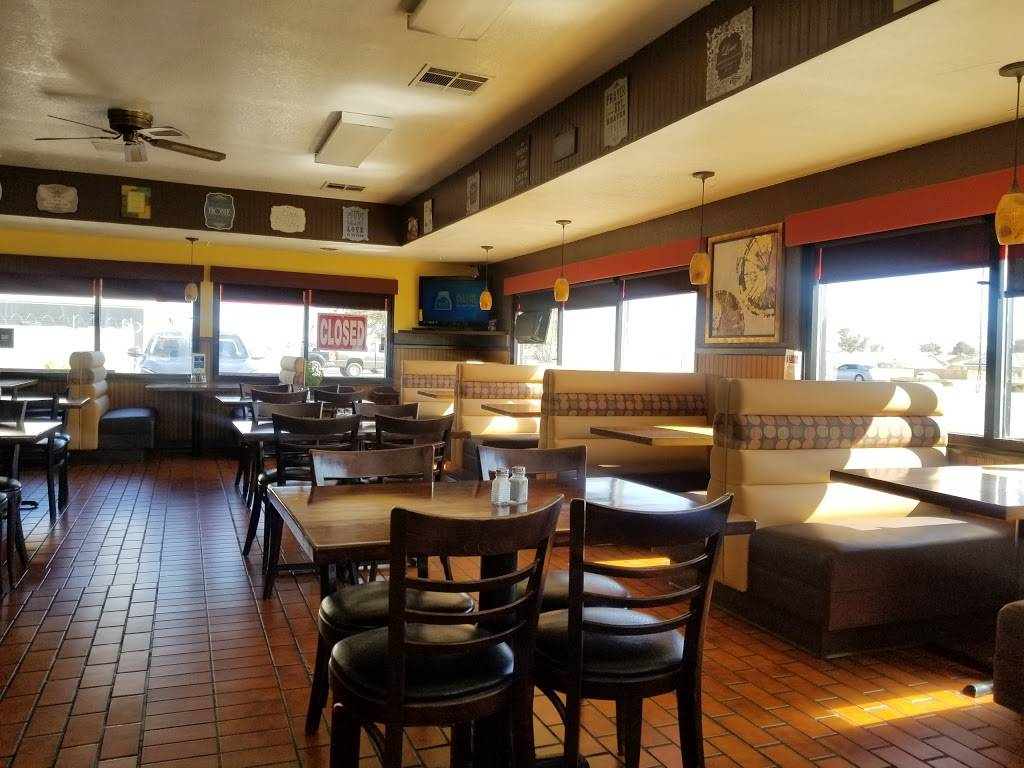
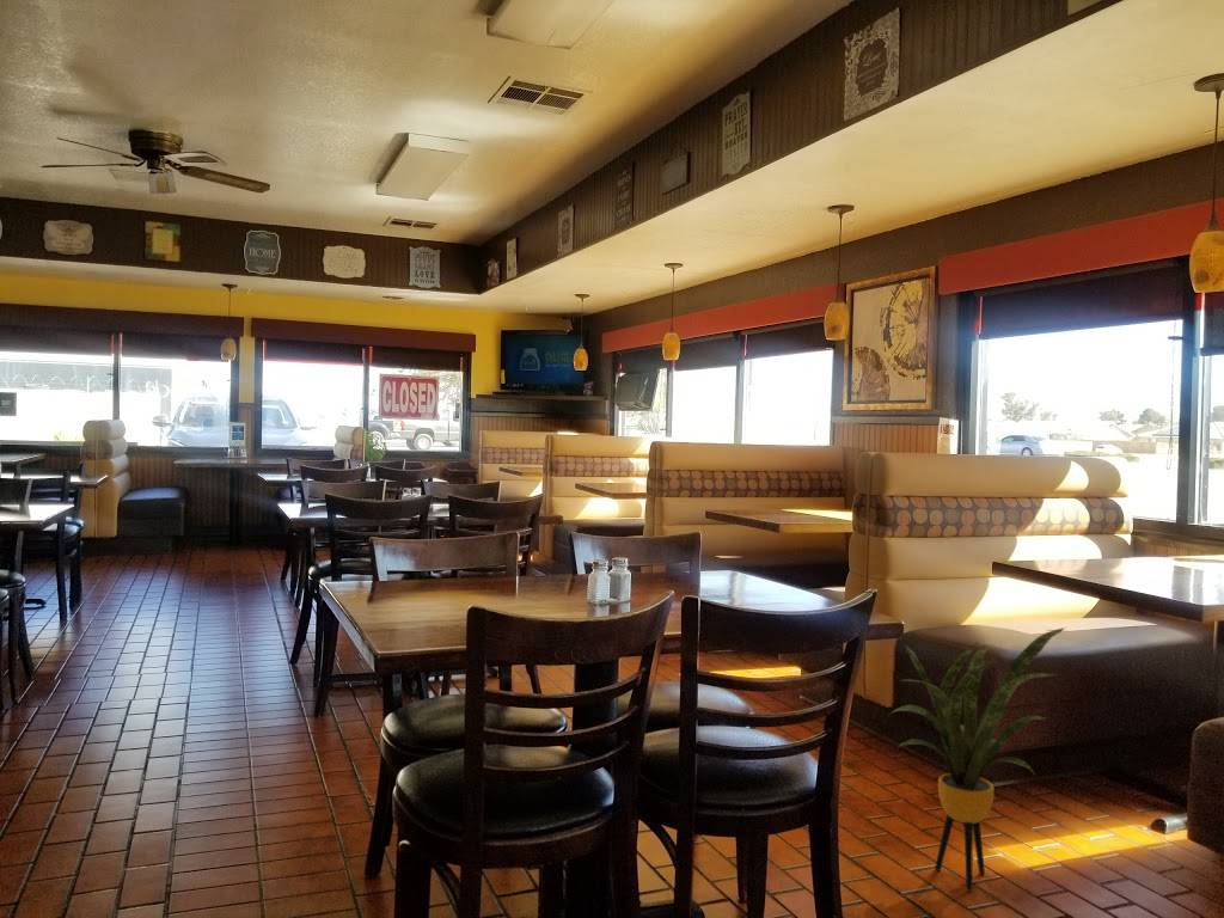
+ house plant (983, 757)
